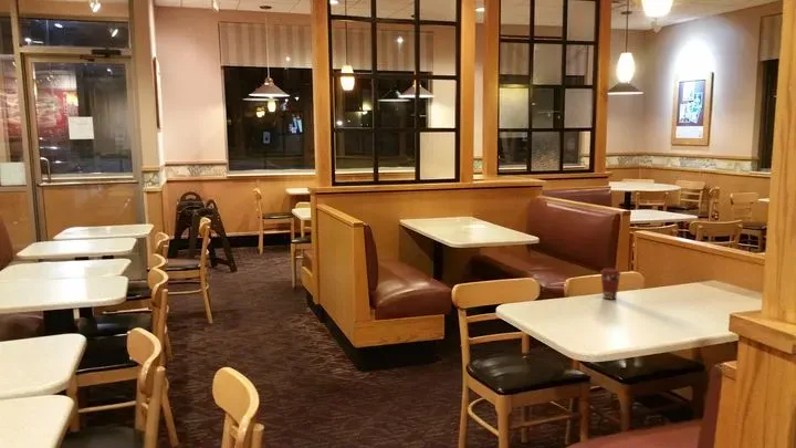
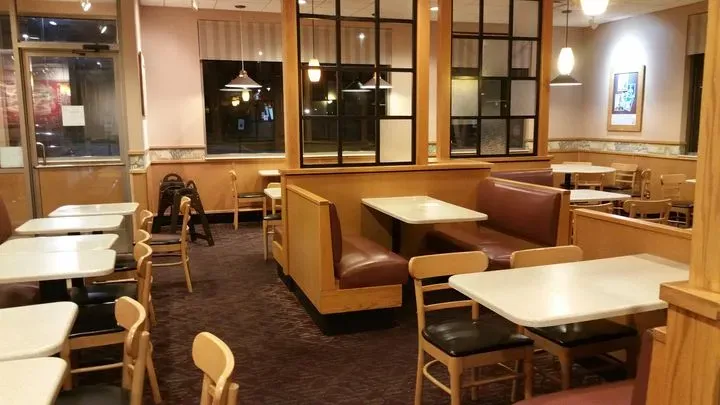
- coffee cup (609, 283)
